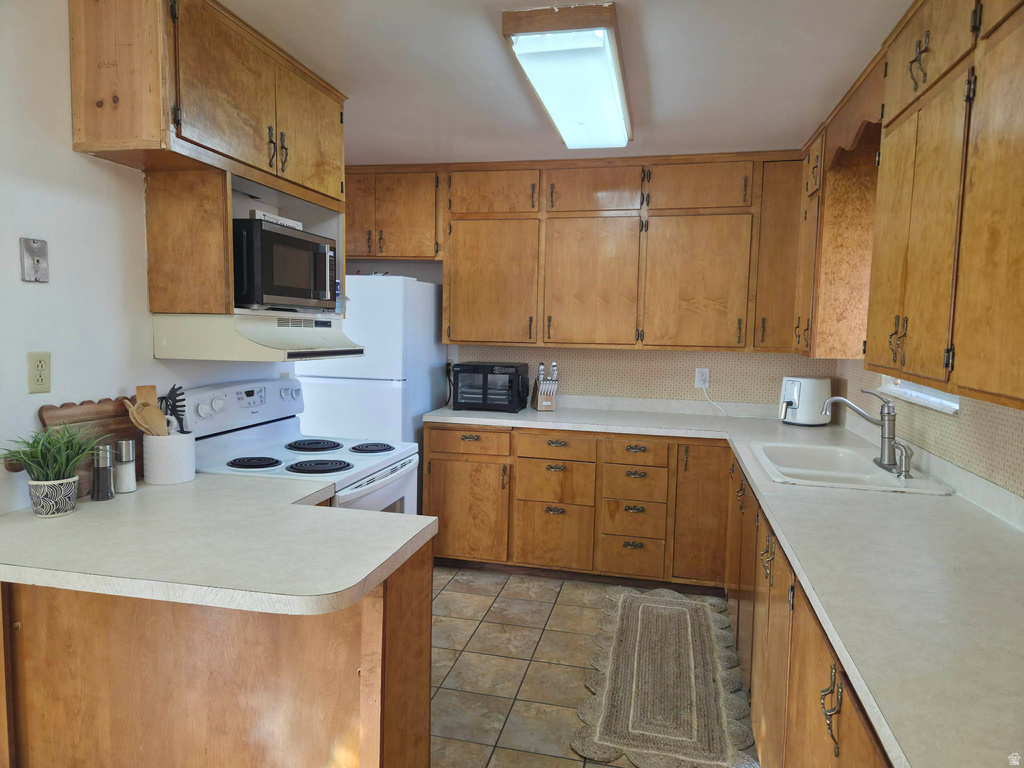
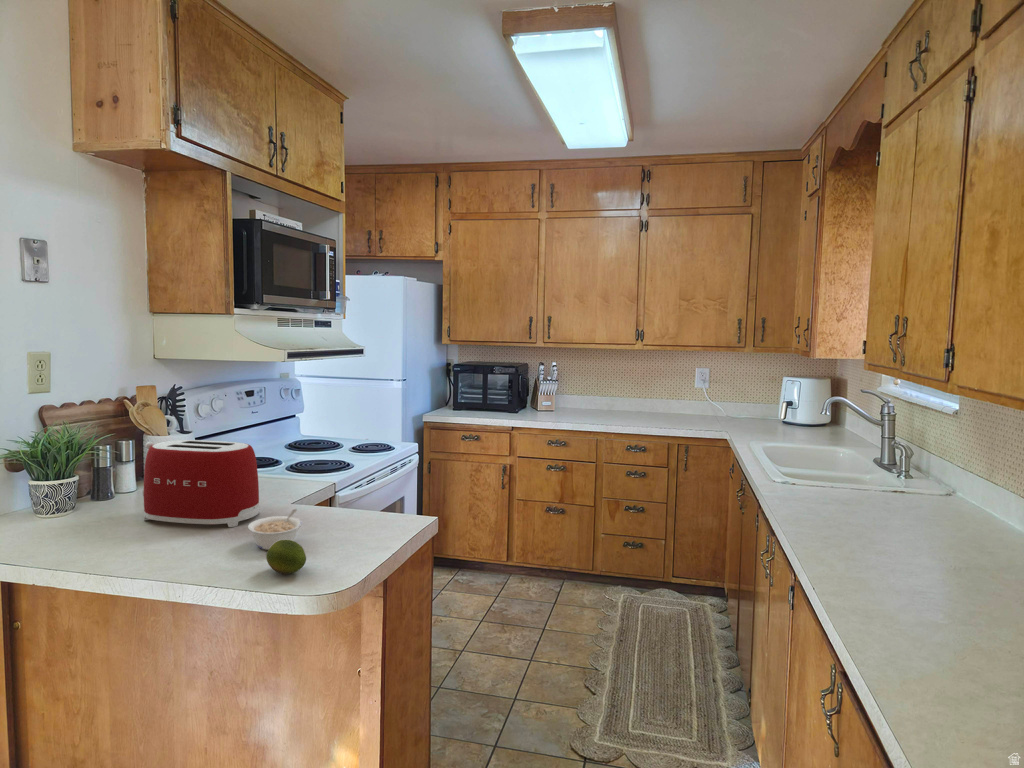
+ fruit (286, 556)
+ toaster (199, 480)
+ legume (275, 531)
